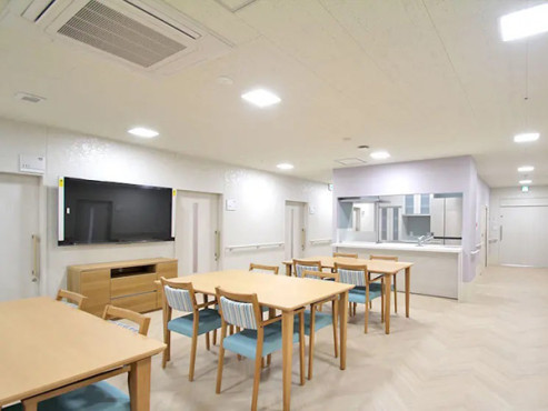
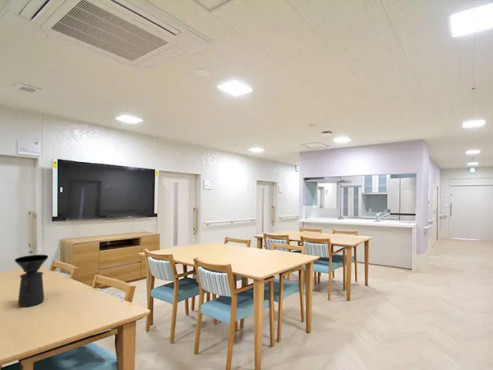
+ coffee maker (30, 281)
